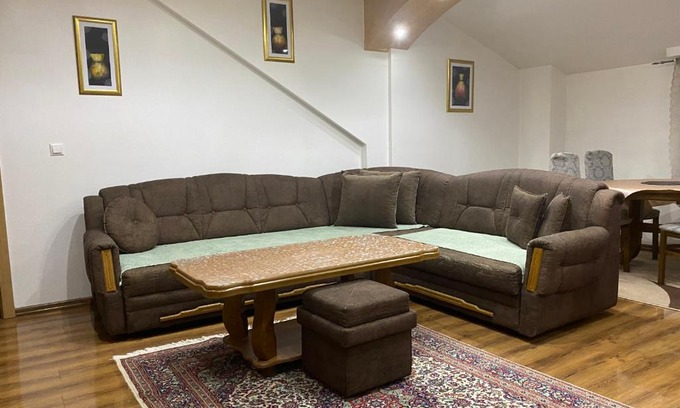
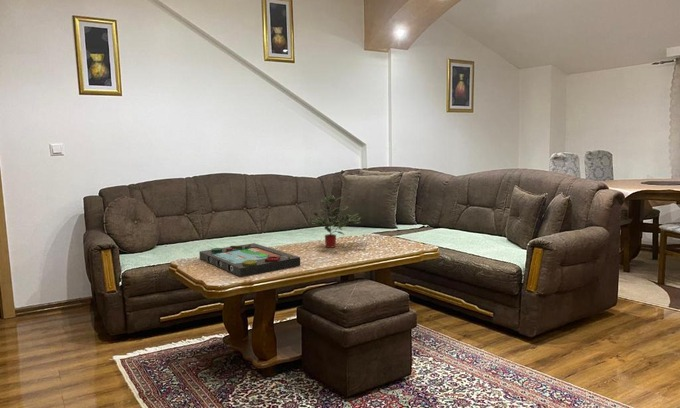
+ potted plant (336, 221)
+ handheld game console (247, 257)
